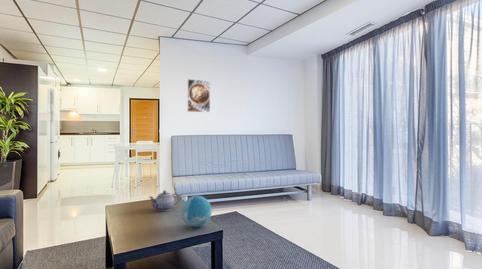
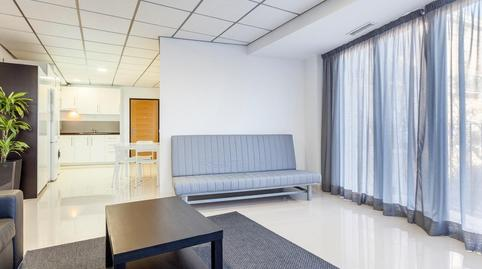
- decorative ball (196, 211)
- teapot (164, 199)
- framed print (198, 96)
